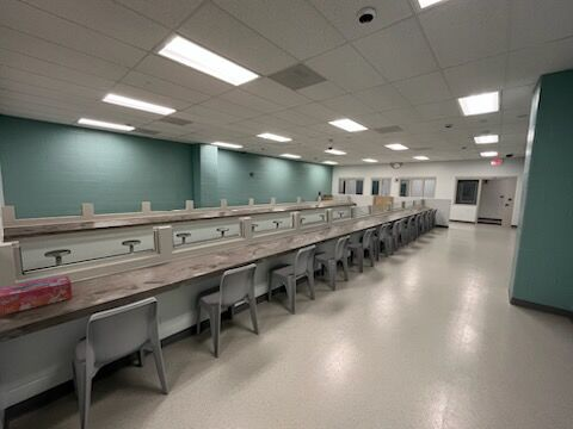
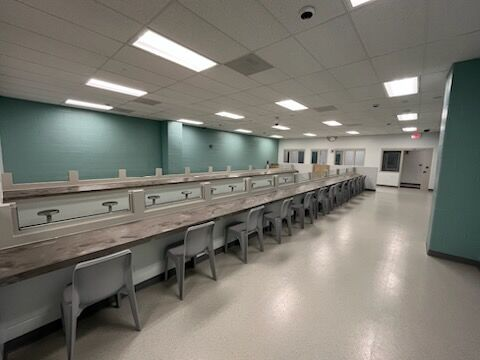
- tissue box (35, 293)
